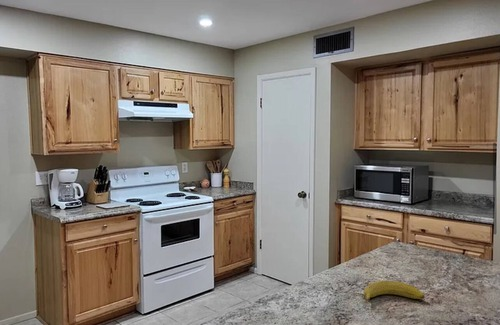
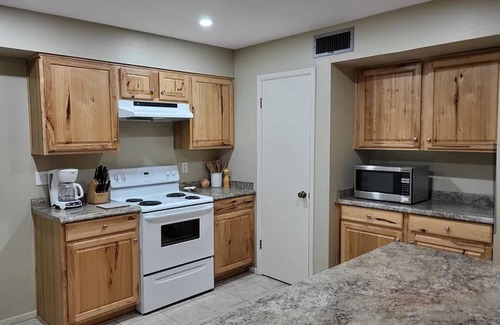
- fruit (392, 293)
